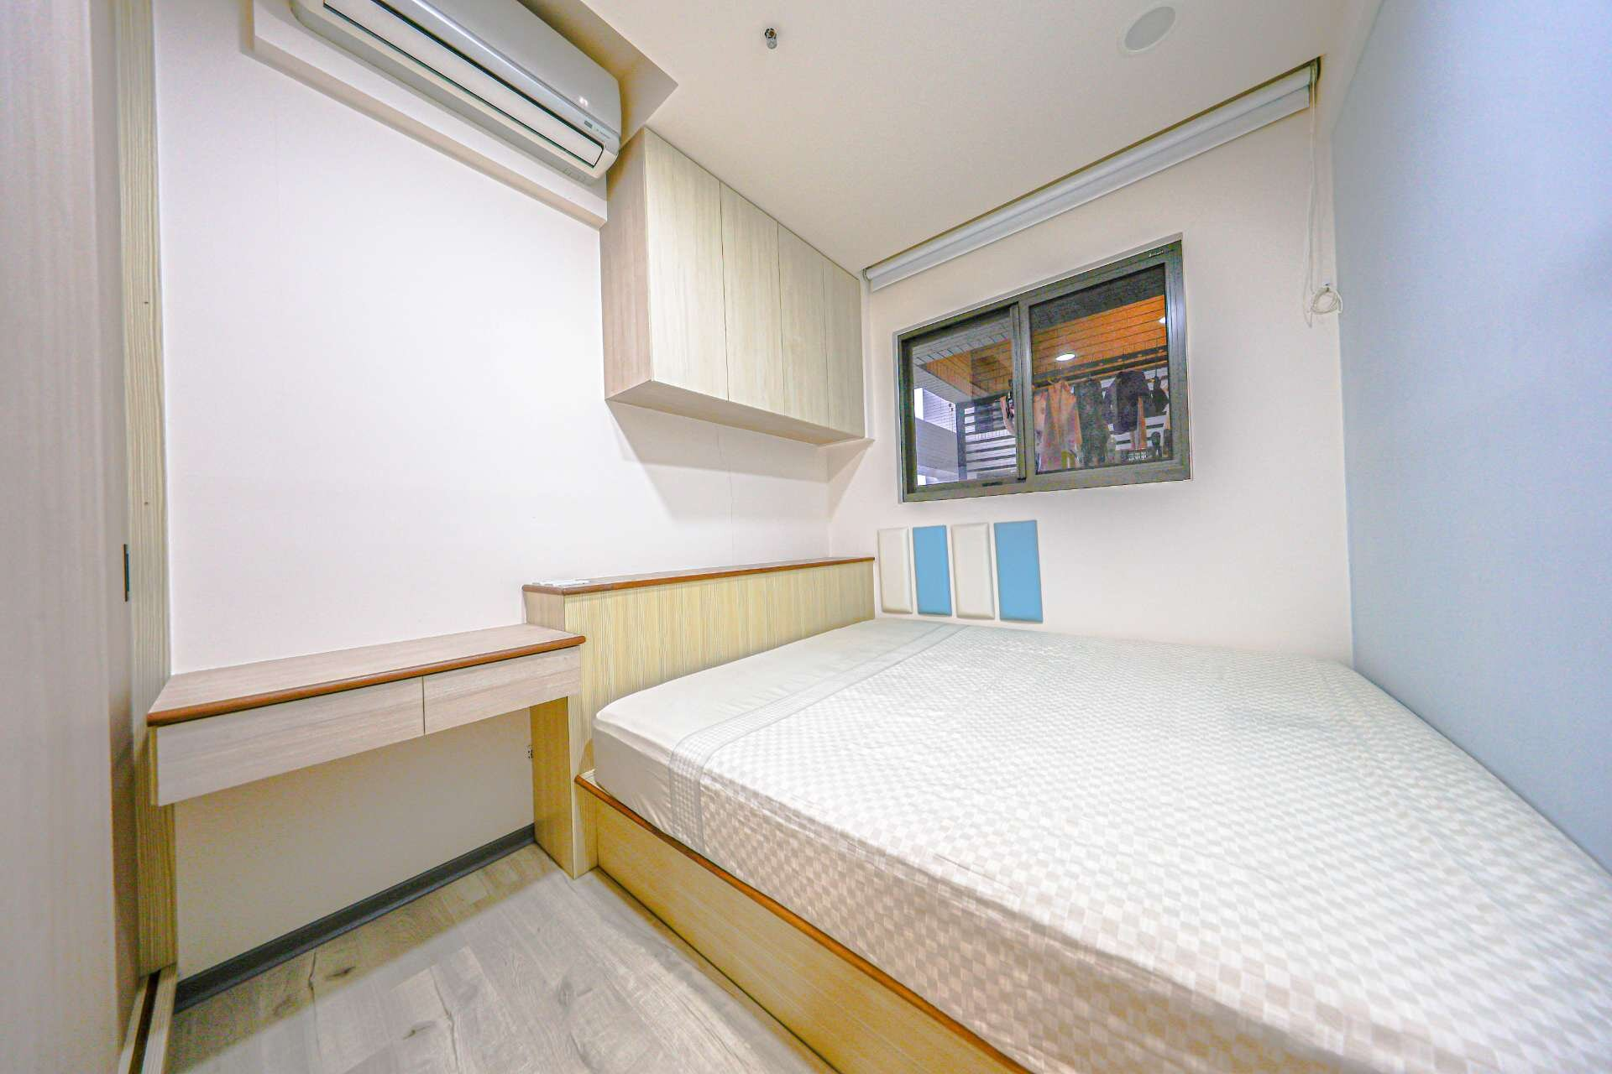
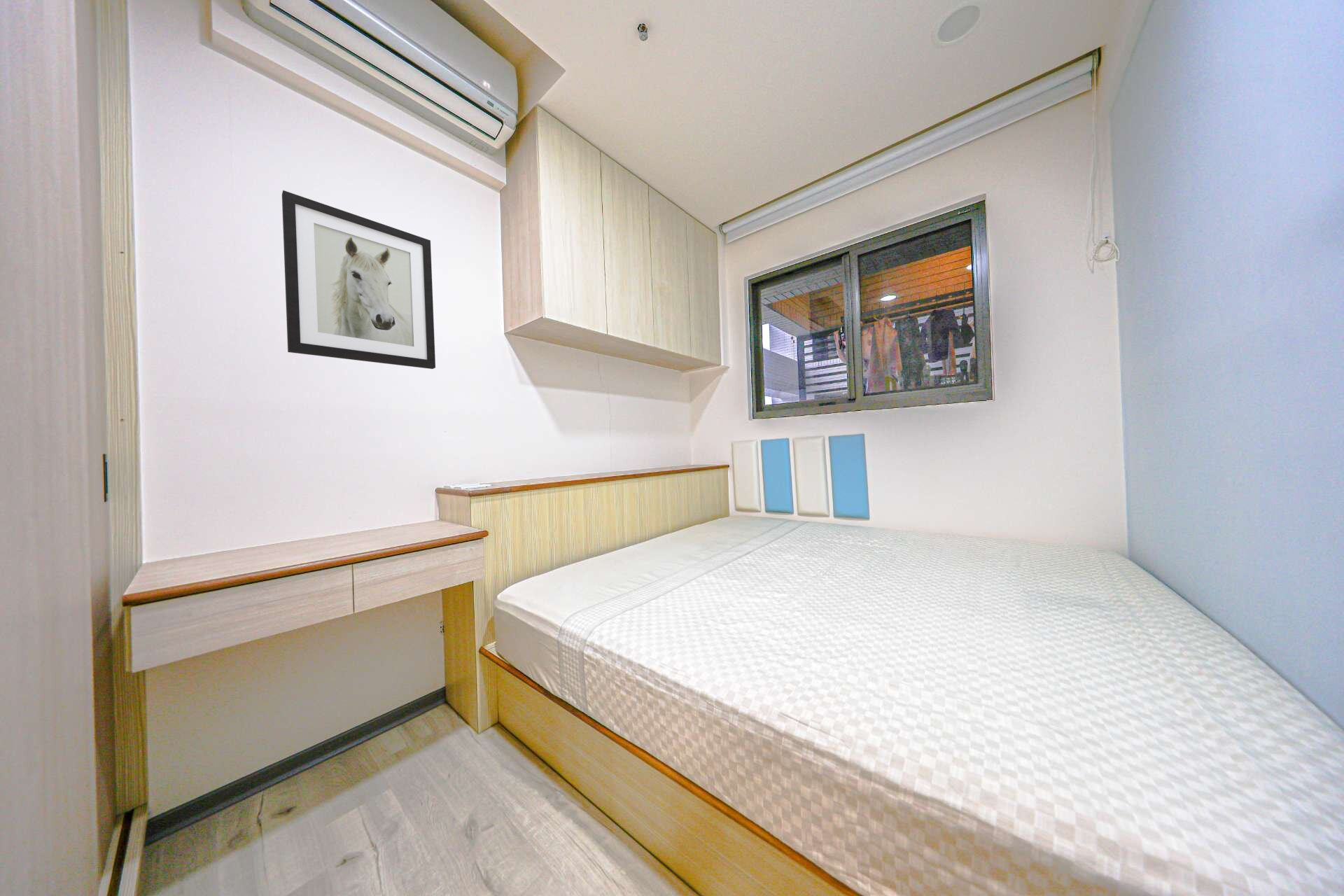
+ wall art (366, 290)
